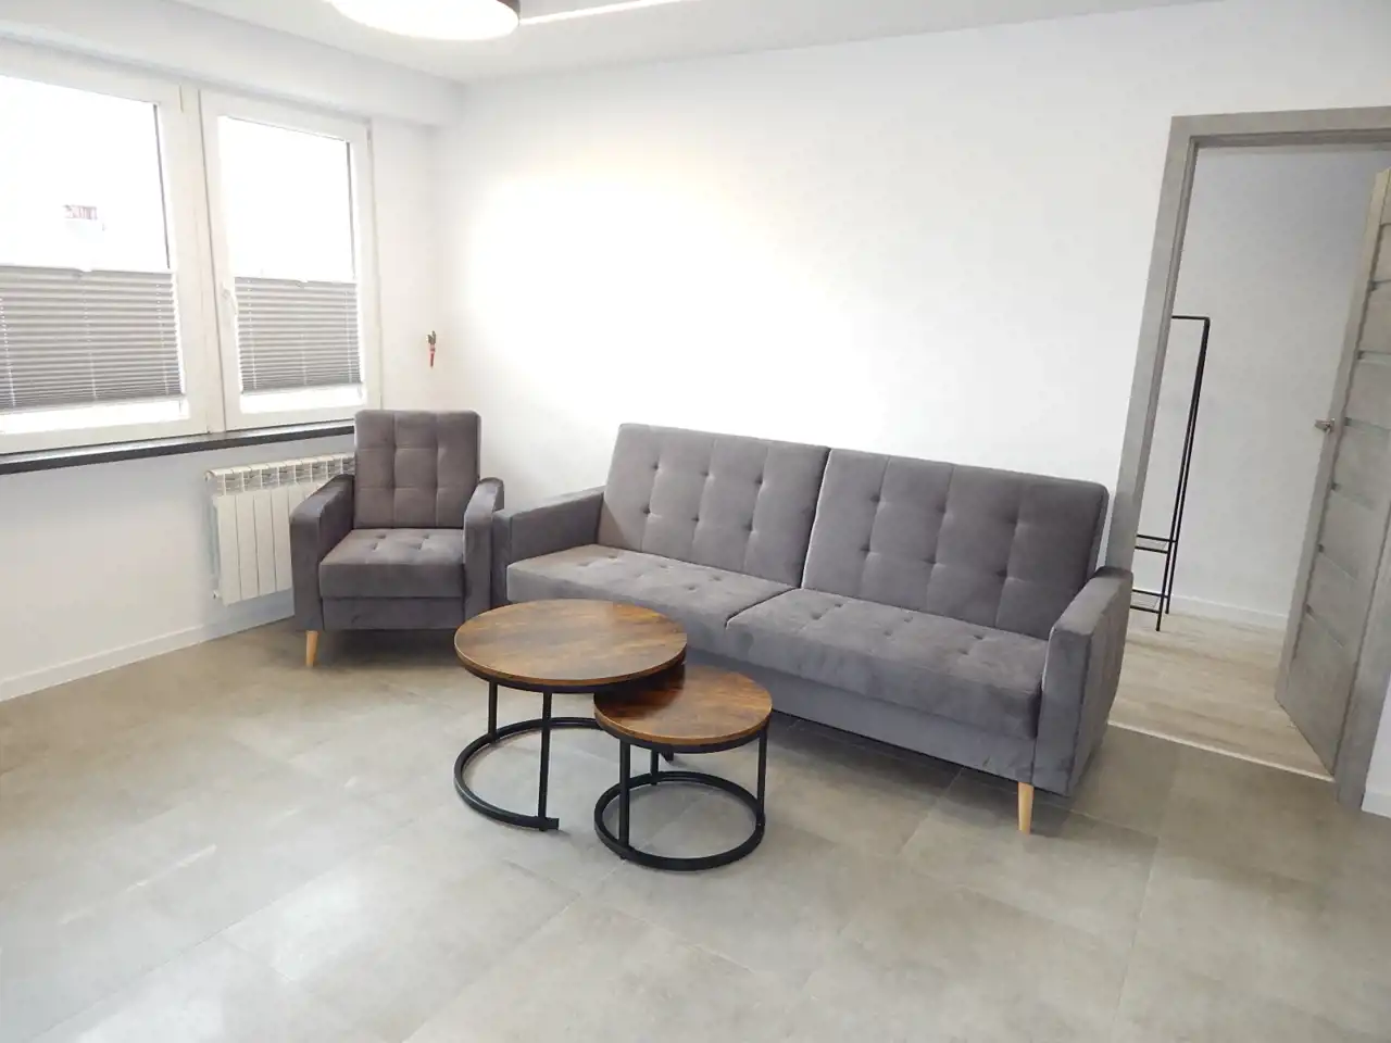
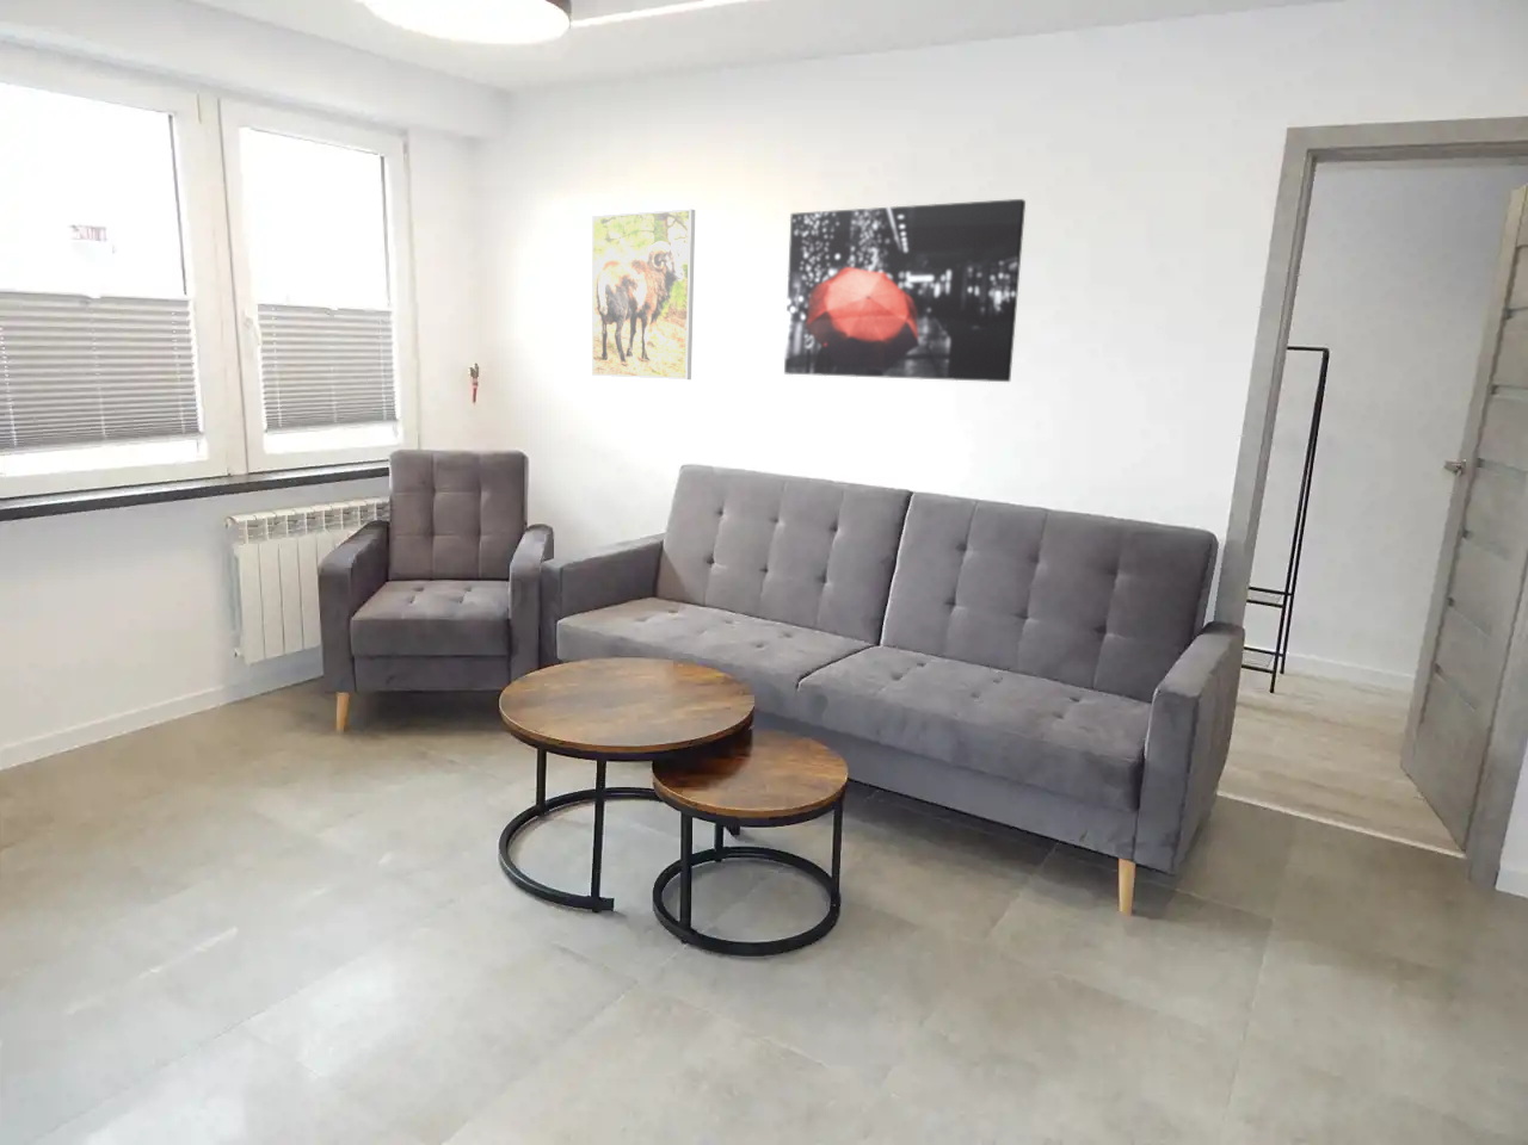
+ wall art (895, 293)
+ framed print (640, 296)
